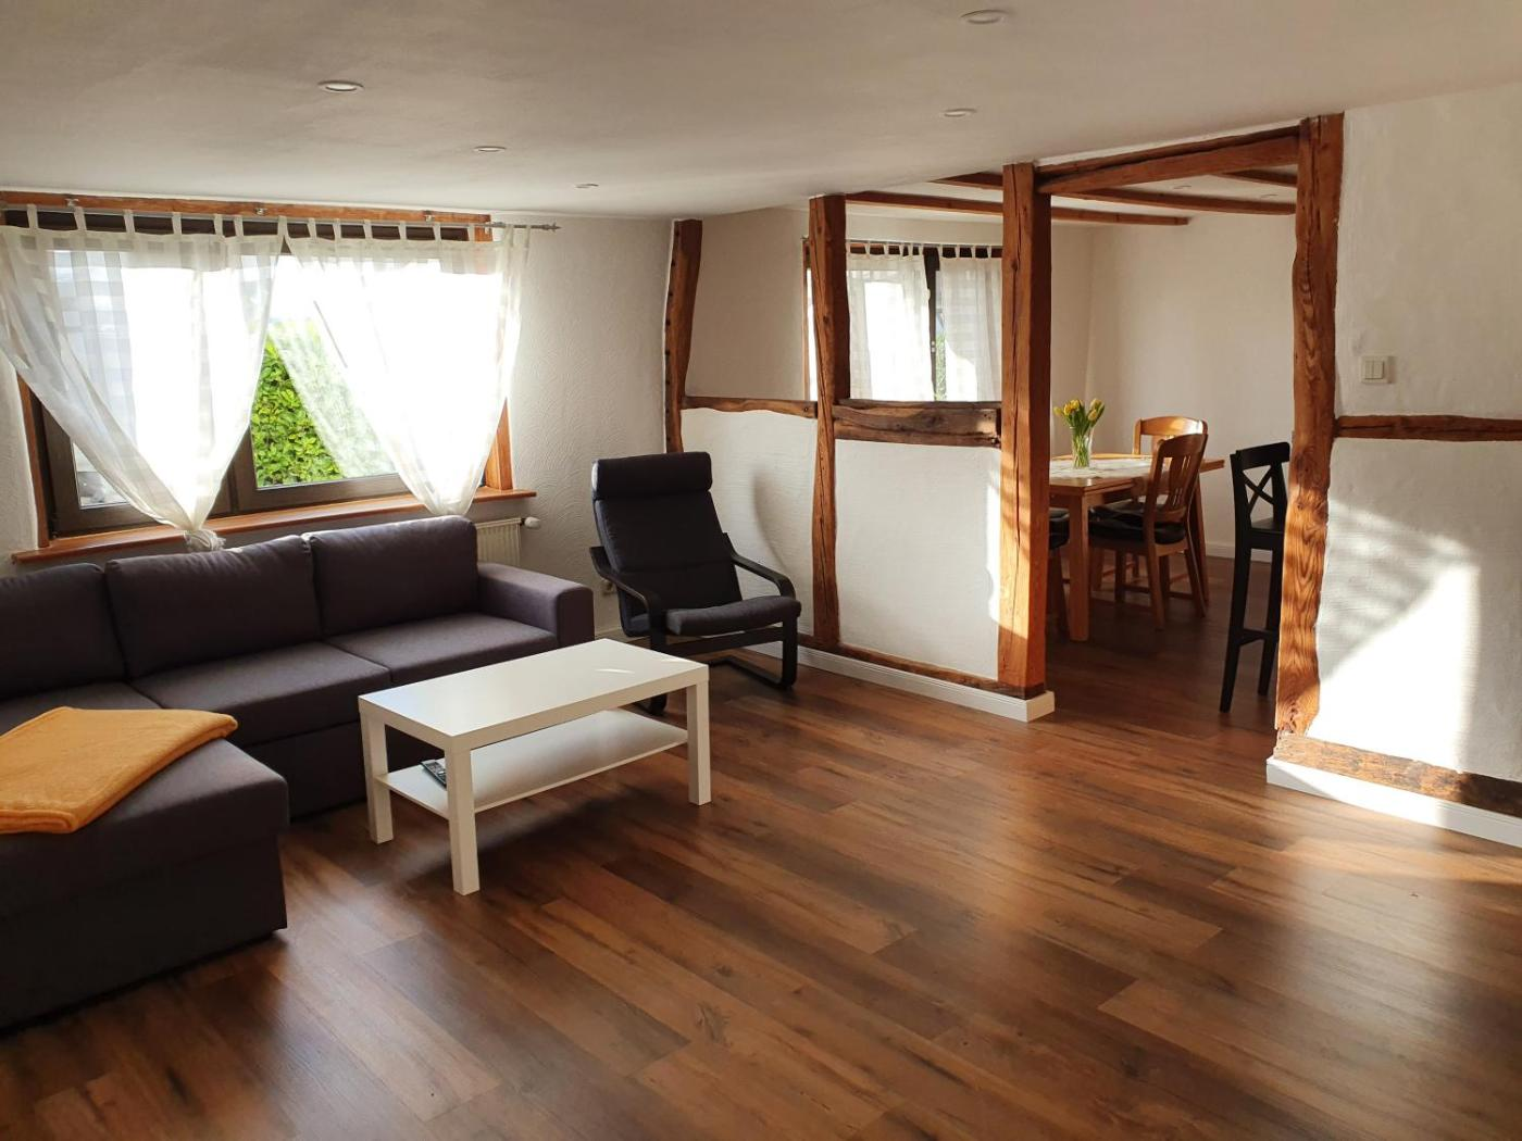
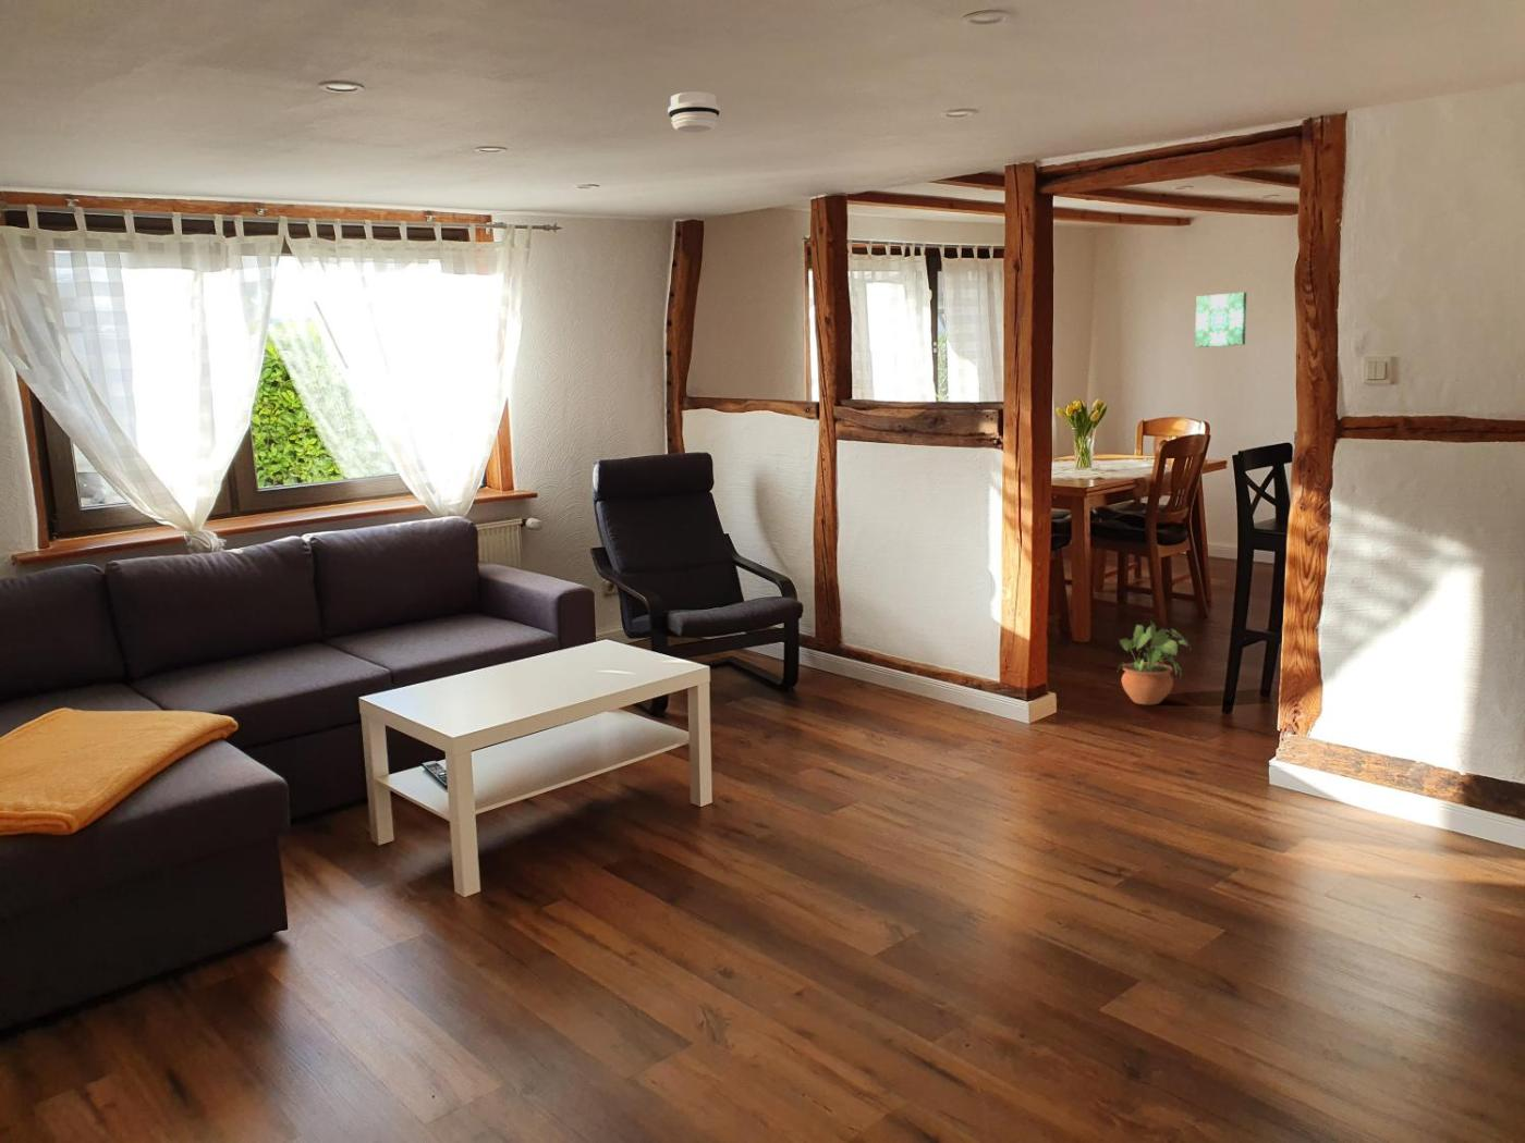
+ smoke detector (694, 112)
+ wall art (1220, 321)
+ potted plant (1150, 660)
